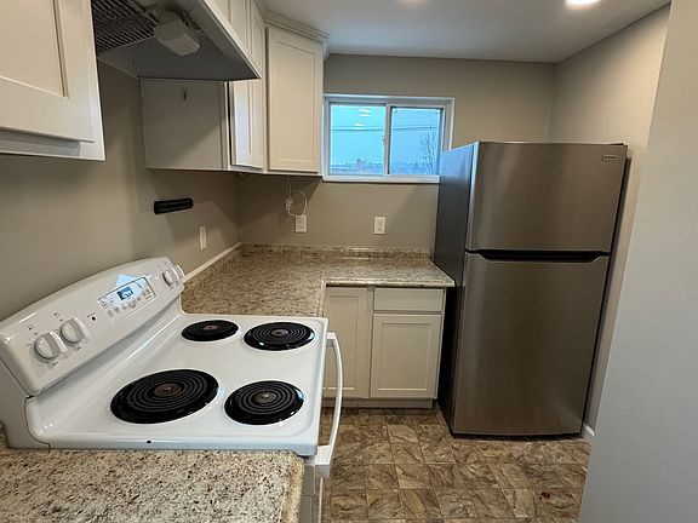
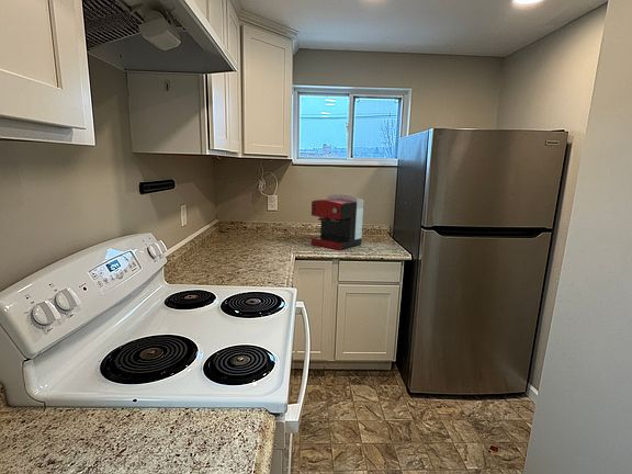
+ coffee maker (334, 219)
